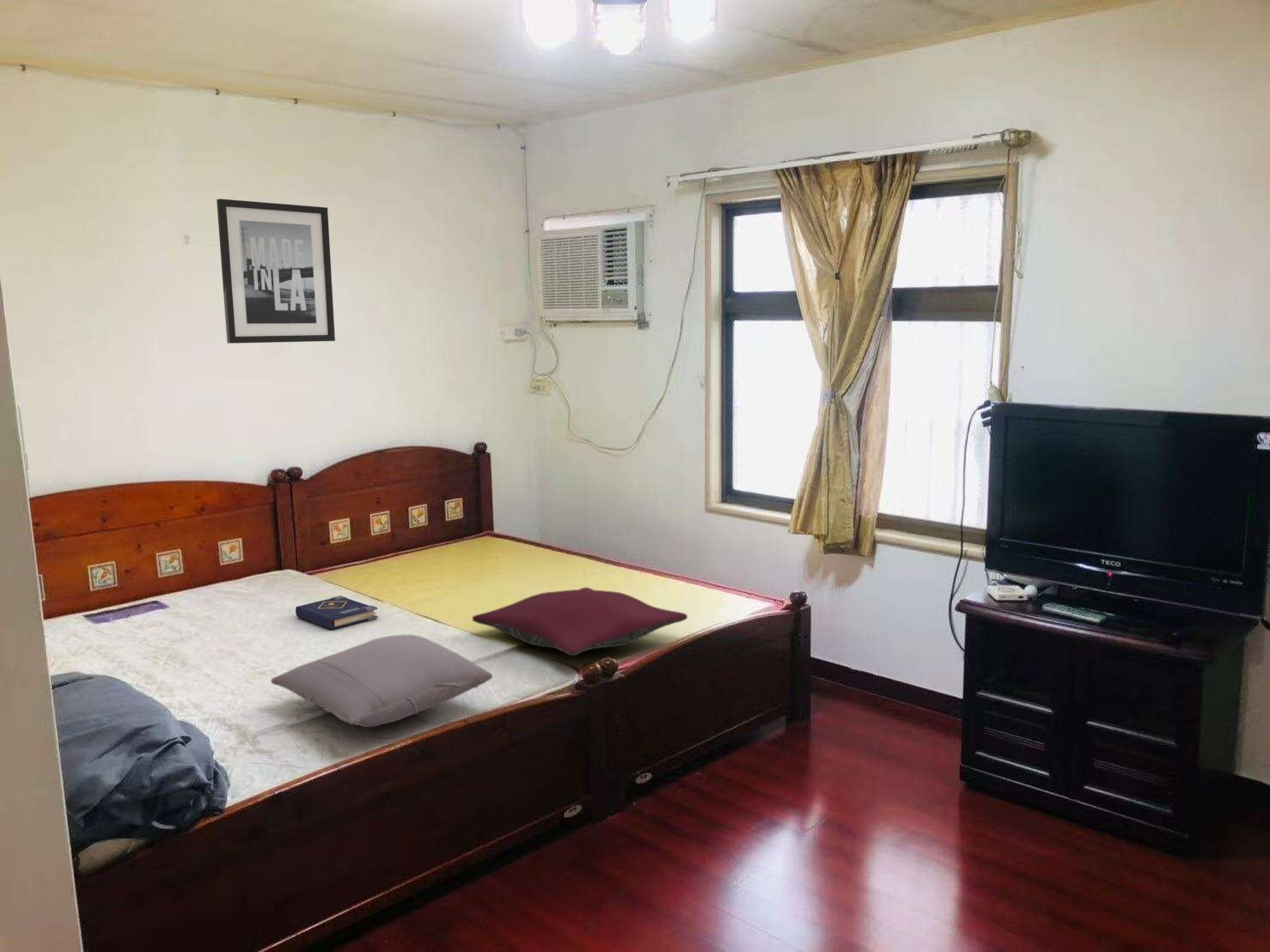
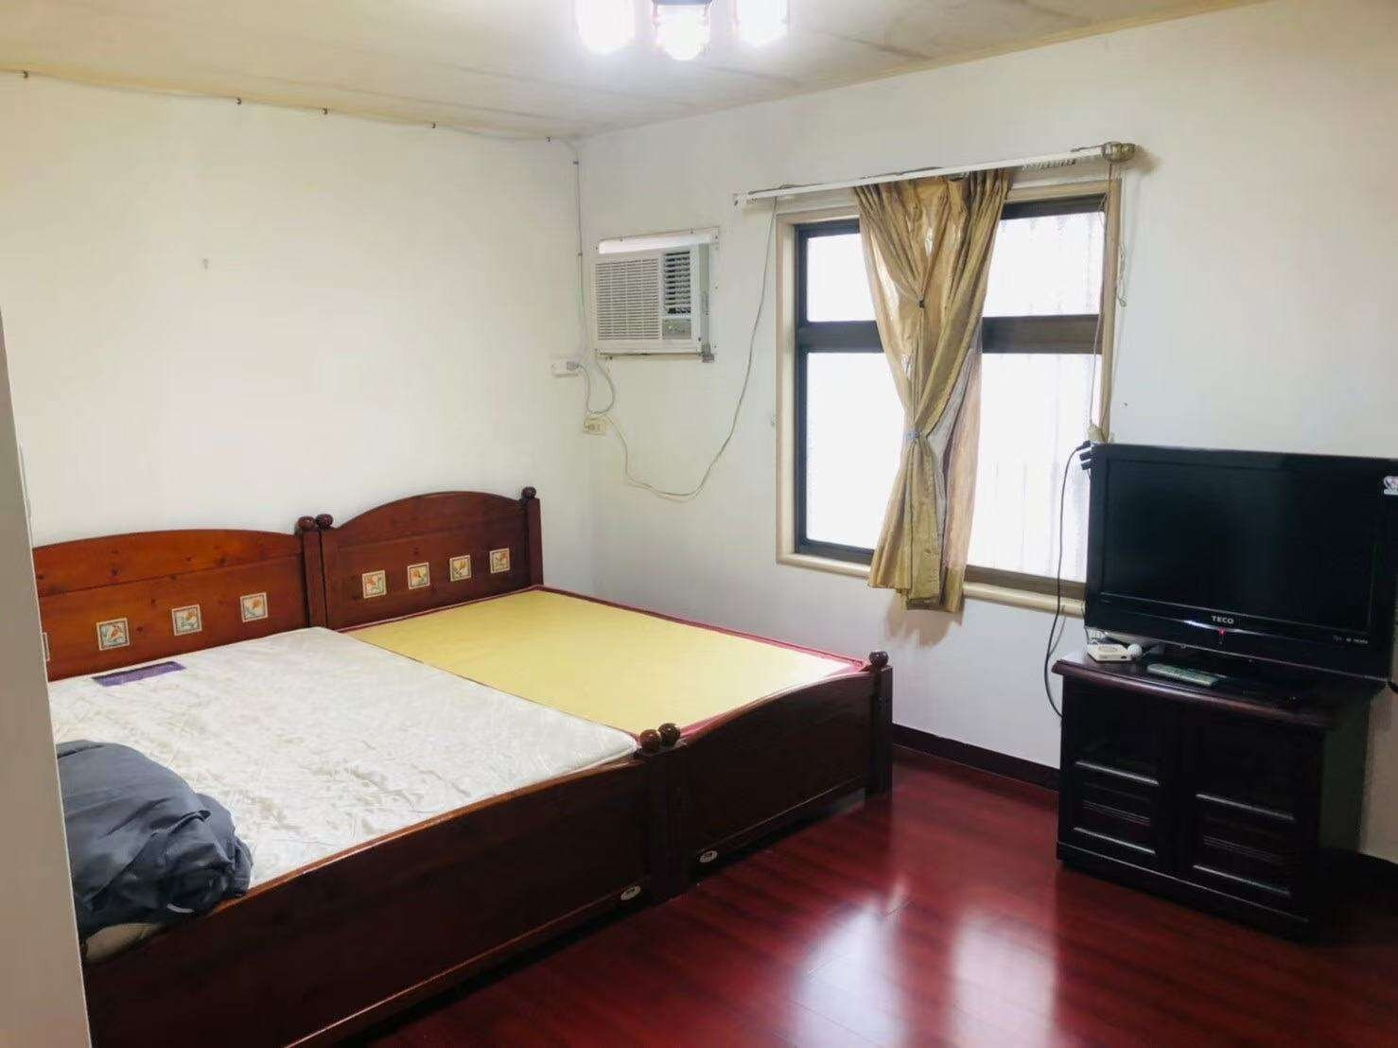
- pillow (382, 679)
- pillow (580, 618)
- wall art (278, 273)
- book (336, 612)
